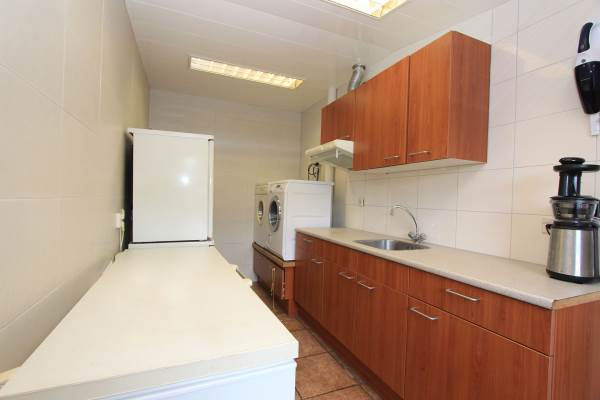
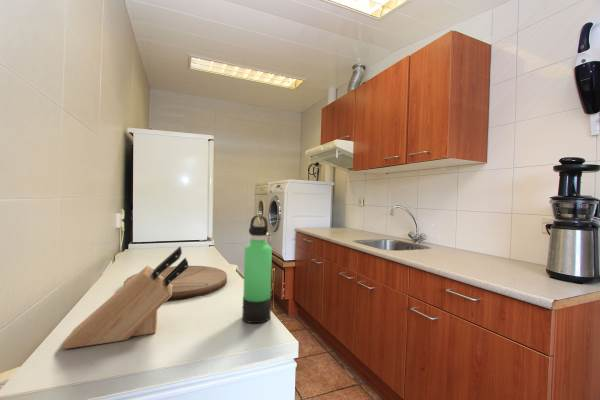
+ thermos bottle (257, 266)
+ knife block (132, 290)
+ cutting board (178, 280)
